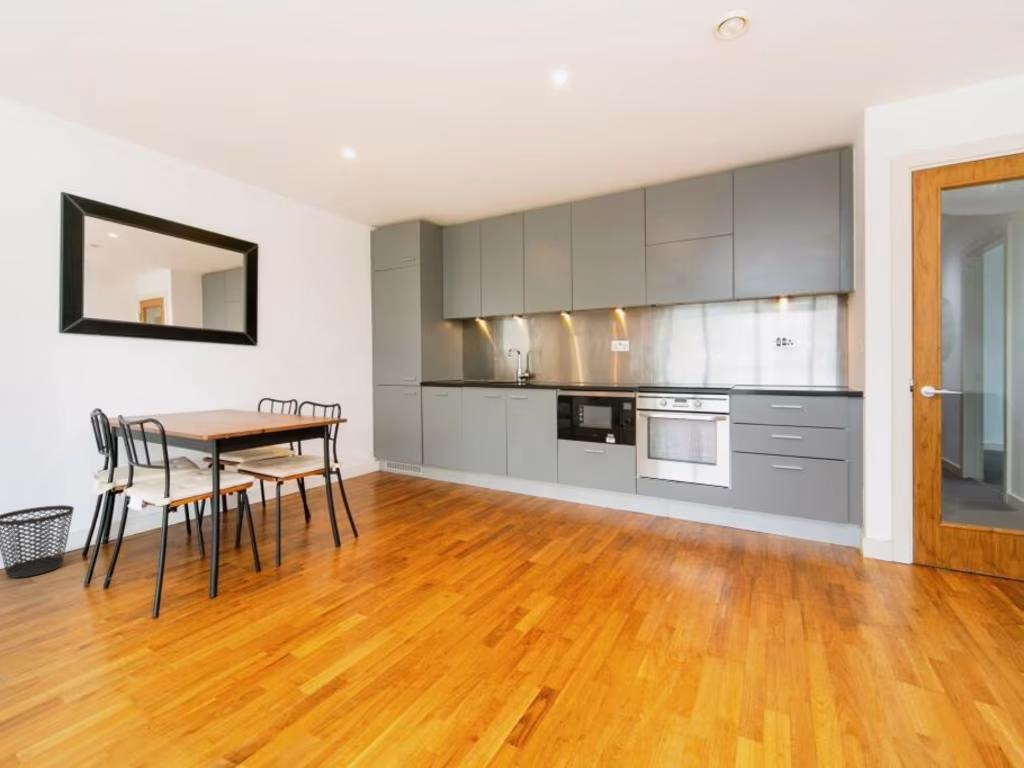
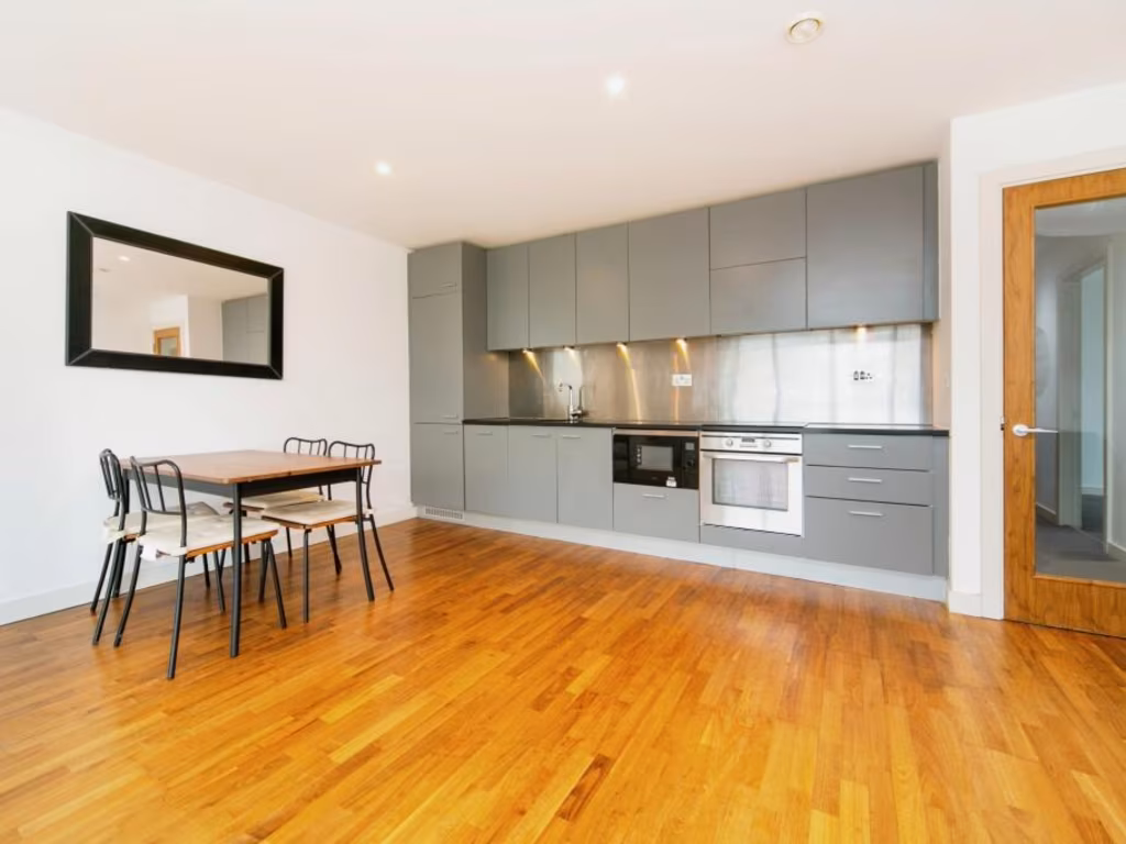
- wastebasket (35, 541)
